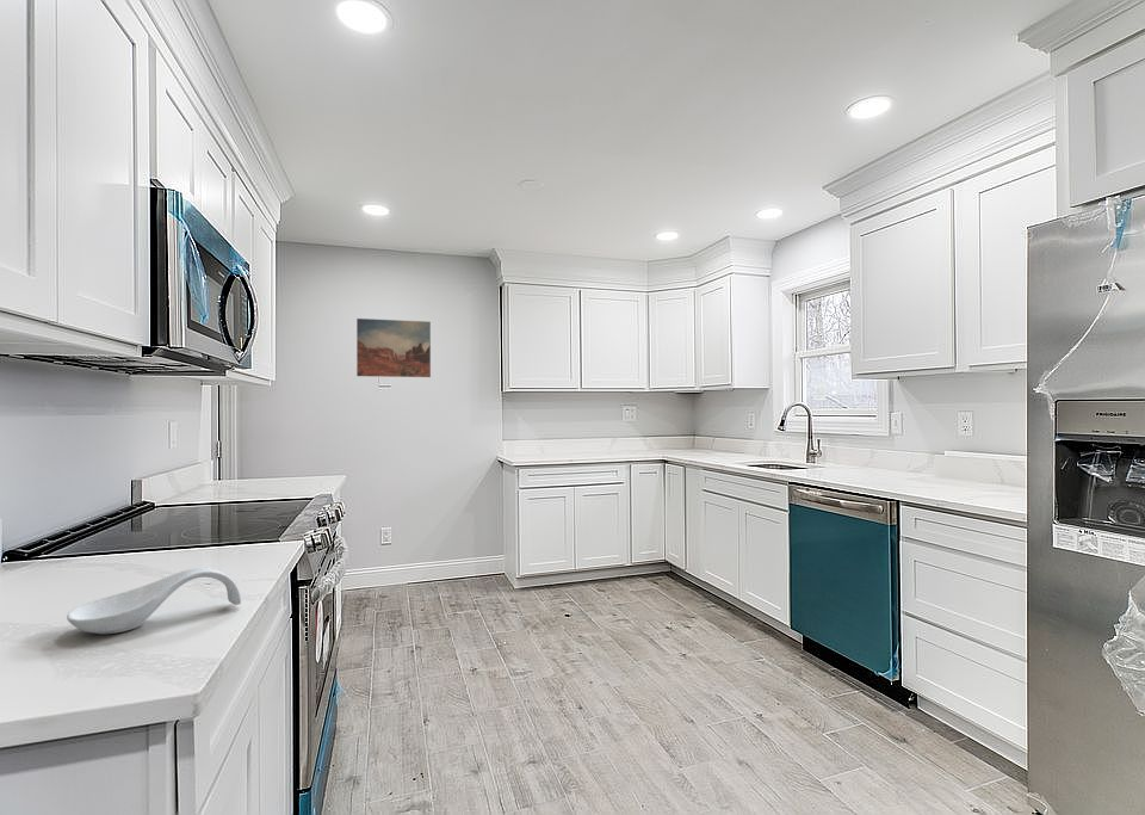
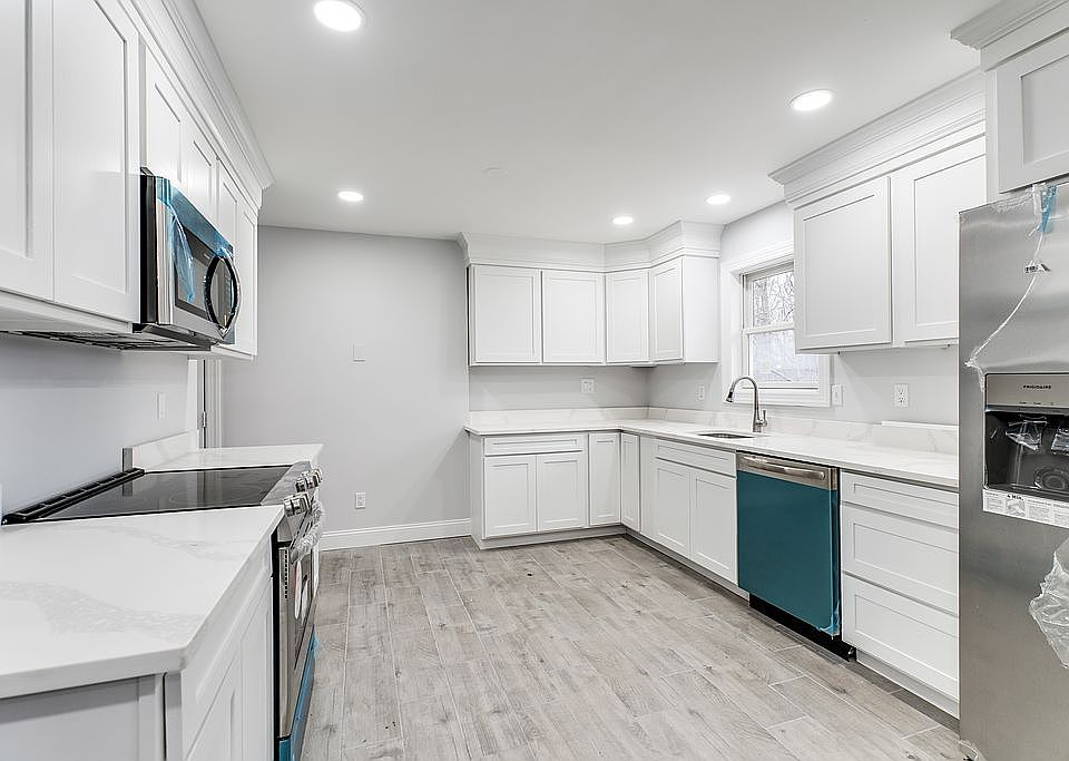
- spoon rest (159, 597)
- wall art (394, 348)
